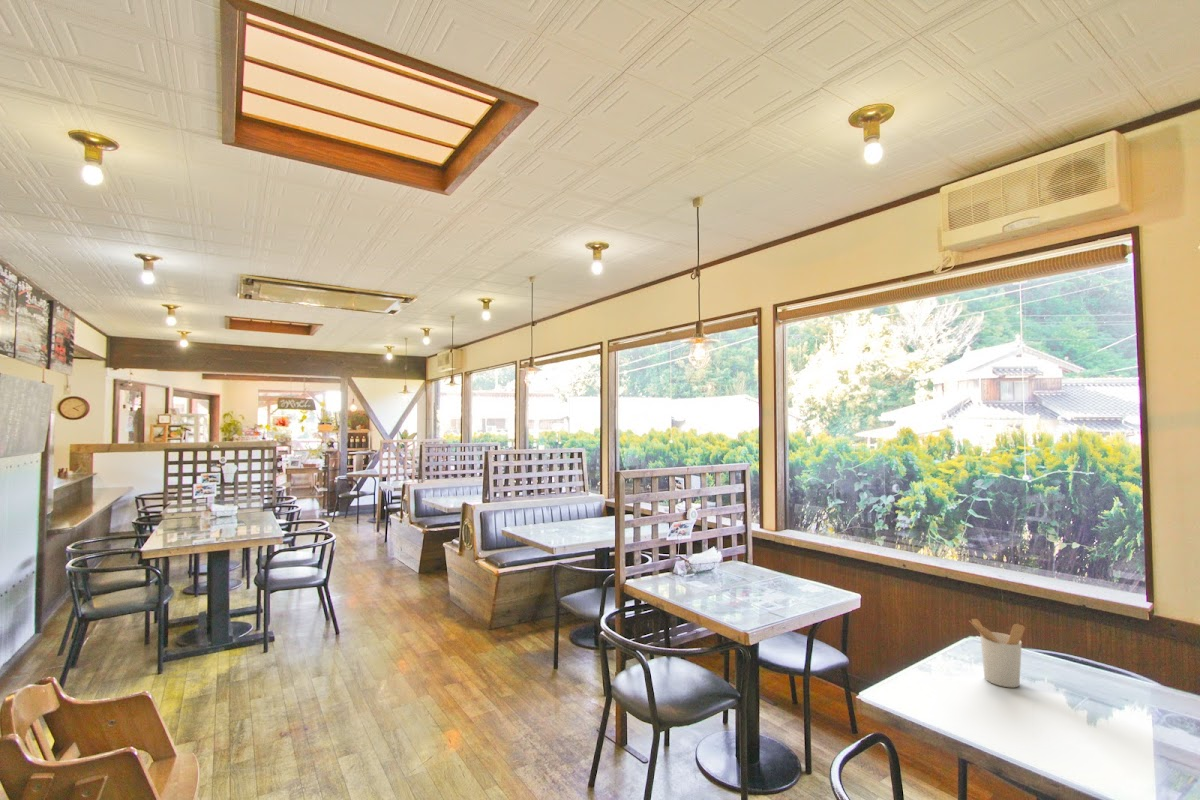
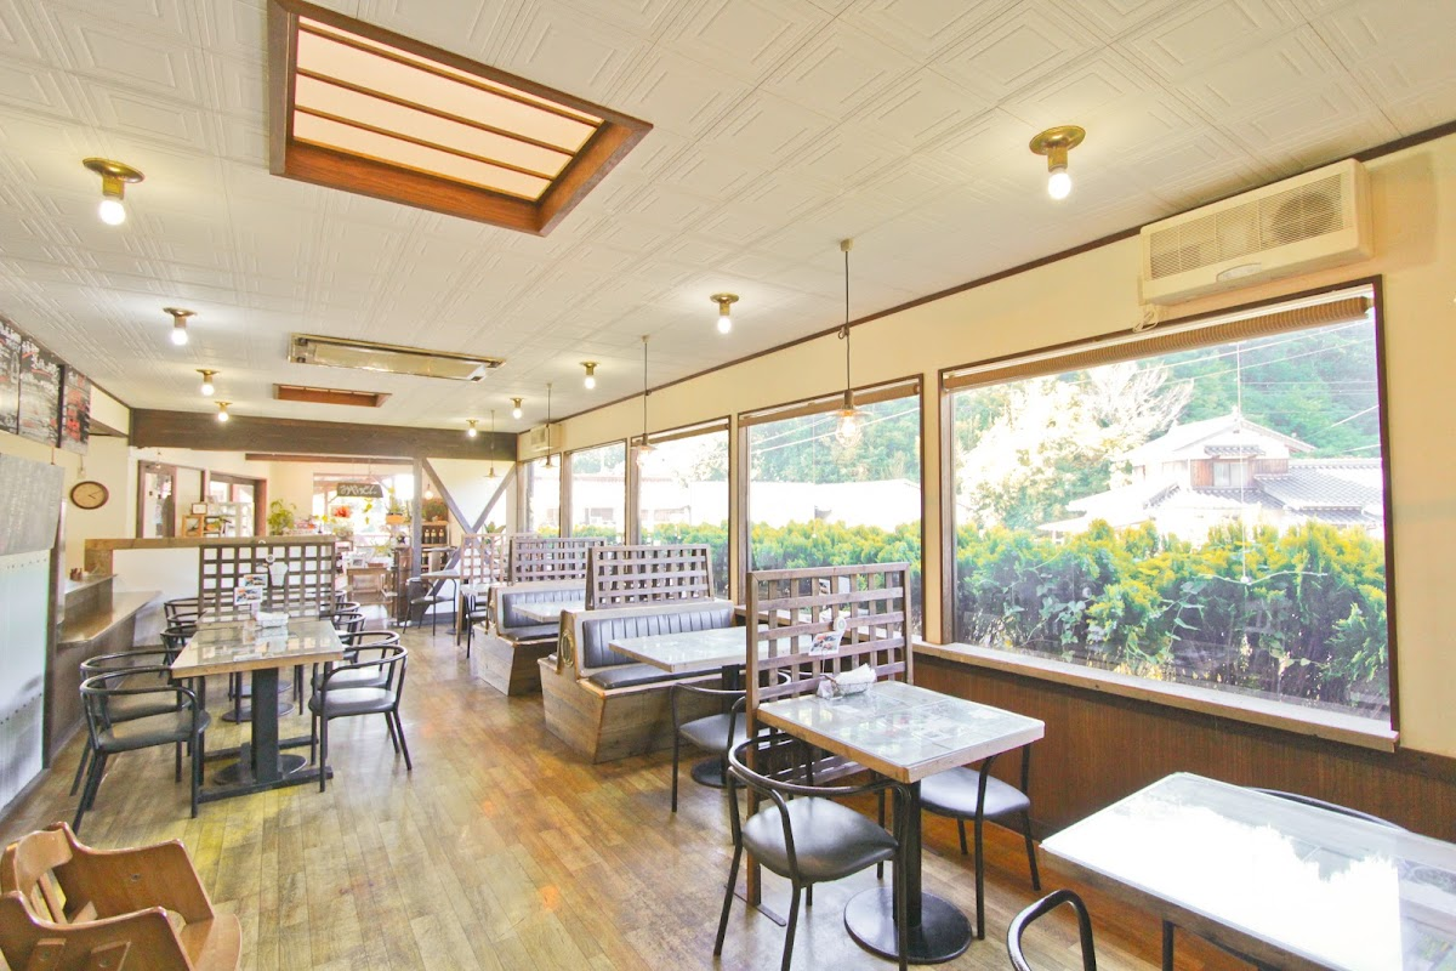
- utensil holder (994, 650)
